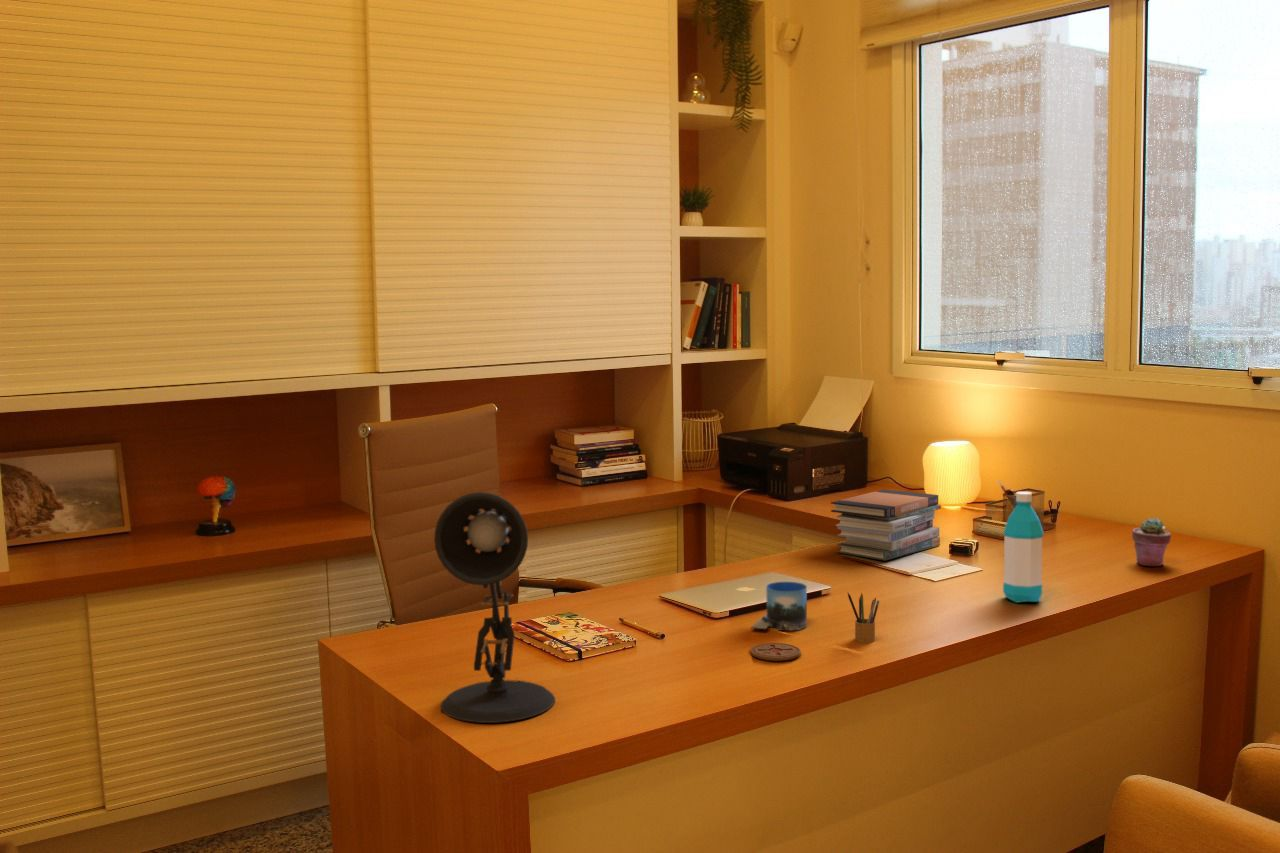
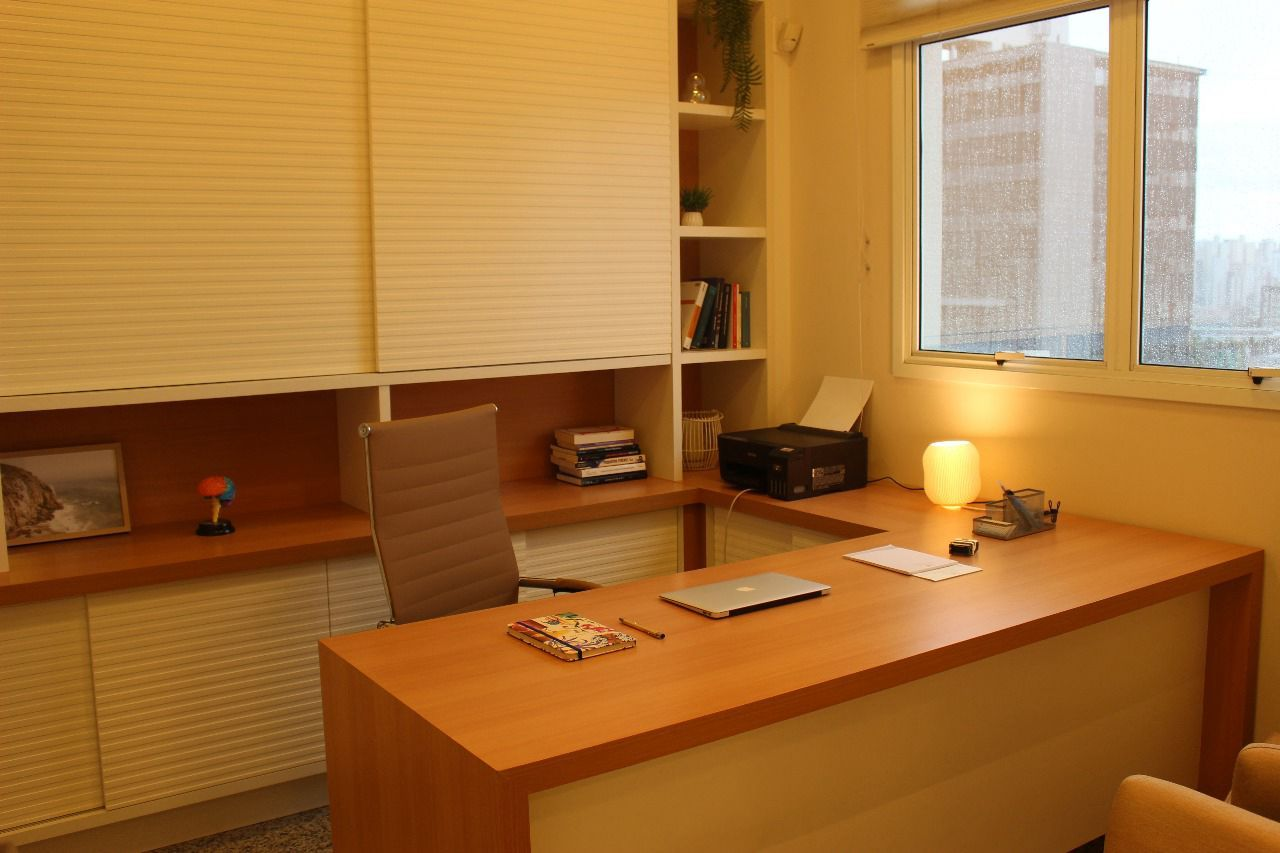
- pencil box (863, 616)
- coaster (775, 651)
- water bottle (1023, 546)
- potted succulent (1151, 540)
- mug (782, 605)
- desk lamp (493, 594)
- book stack (886, 523)
